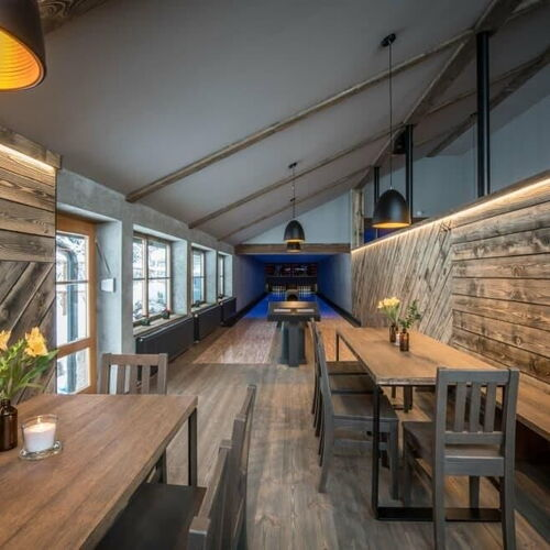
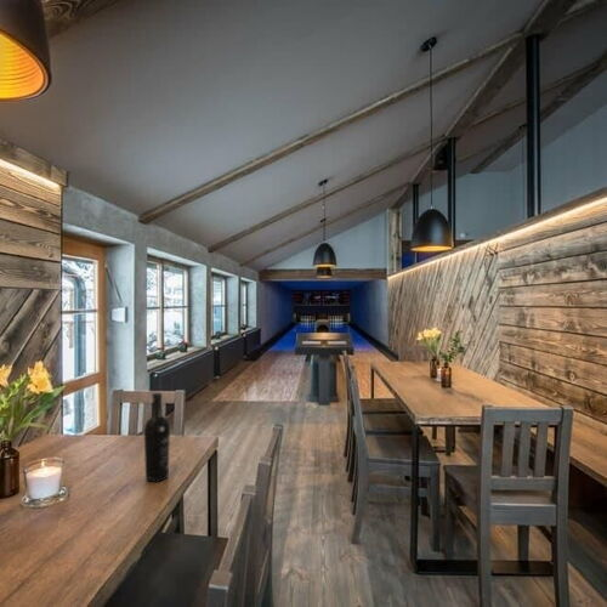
+ wine bottle (157, 435)
